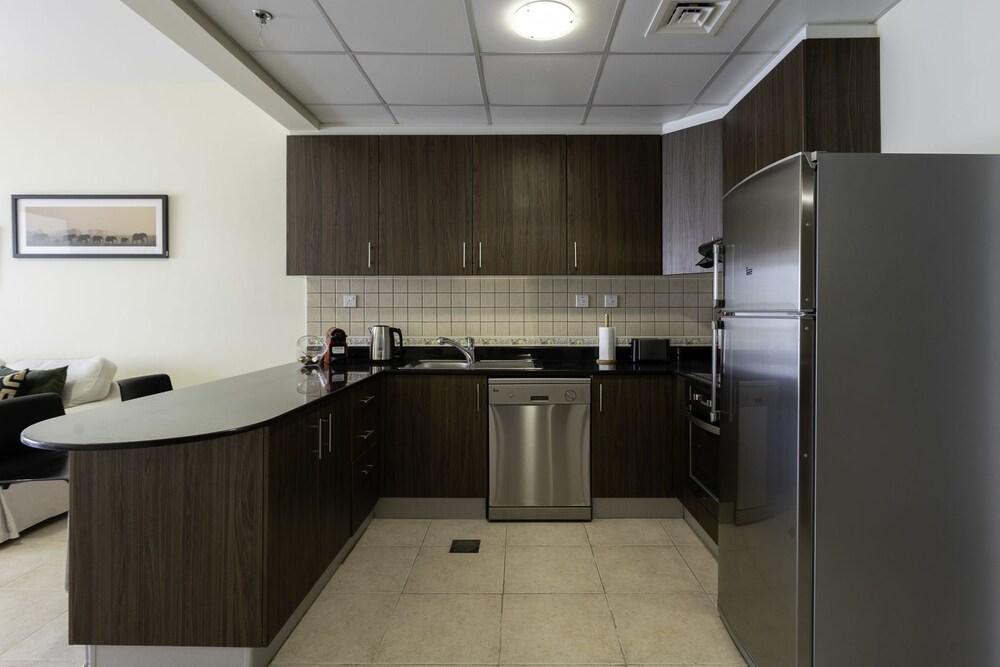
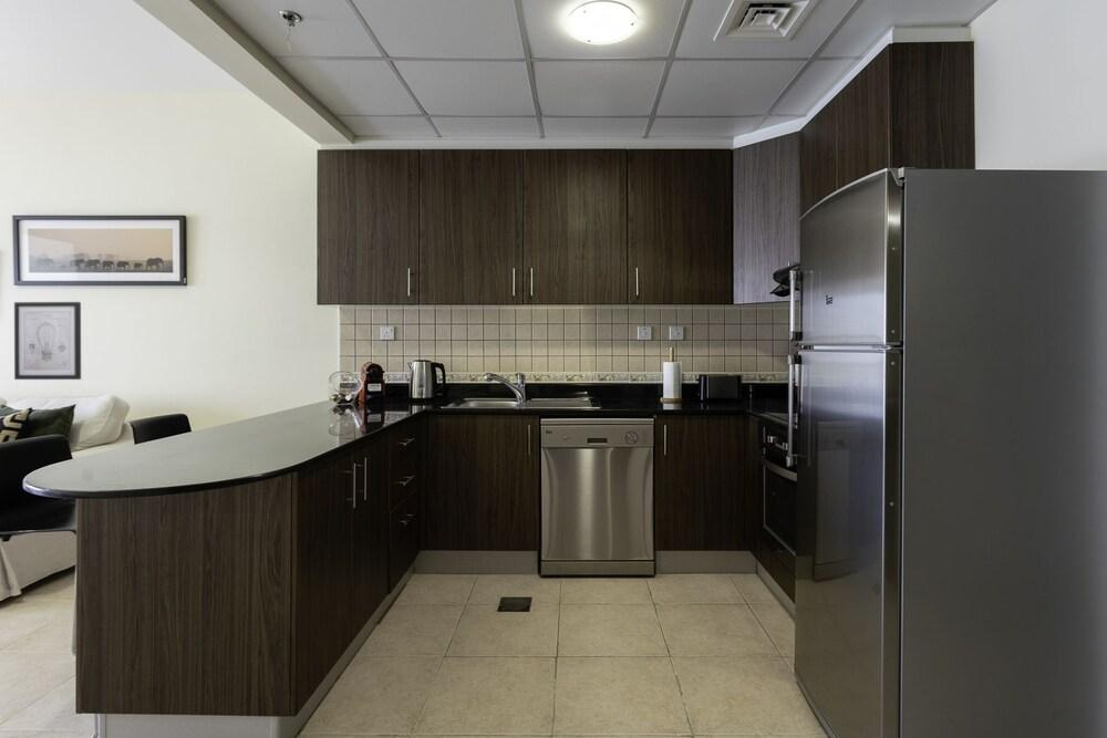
+ wall art (48, 341)
